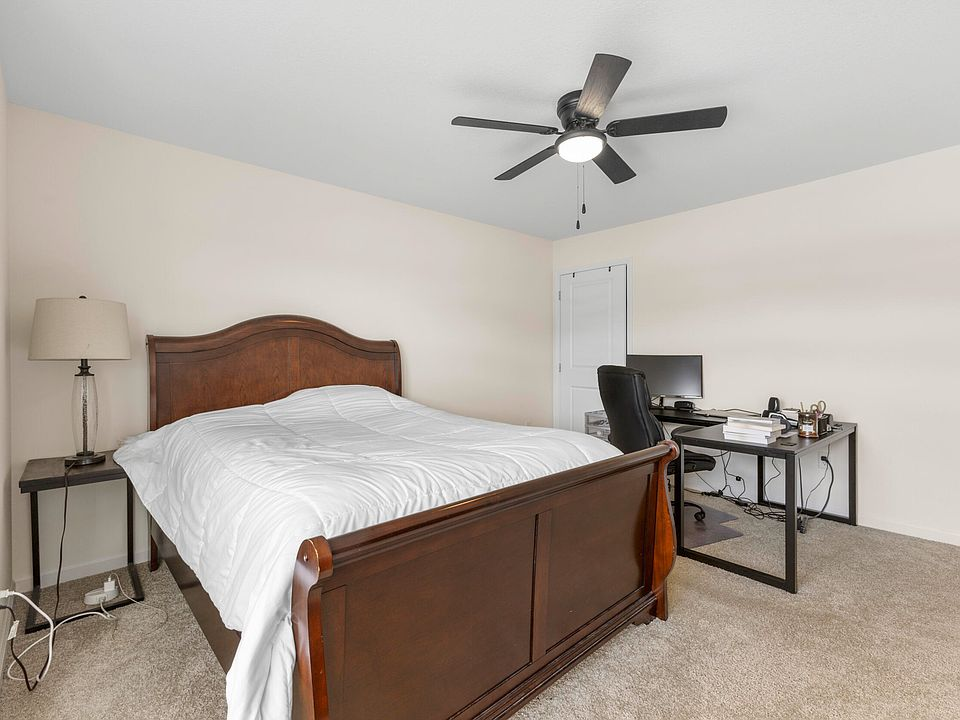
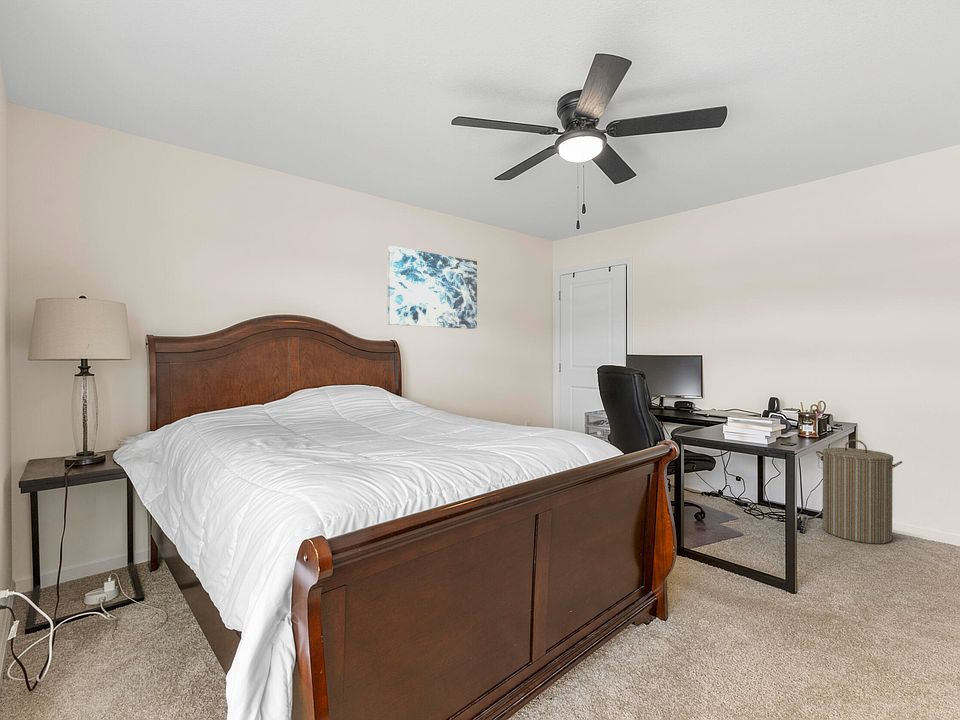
+ wall art (435, 290)
+ laundry hamper (856, 486)
